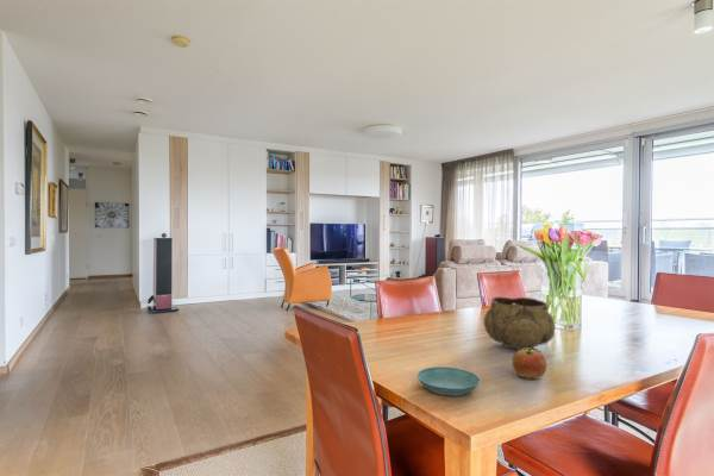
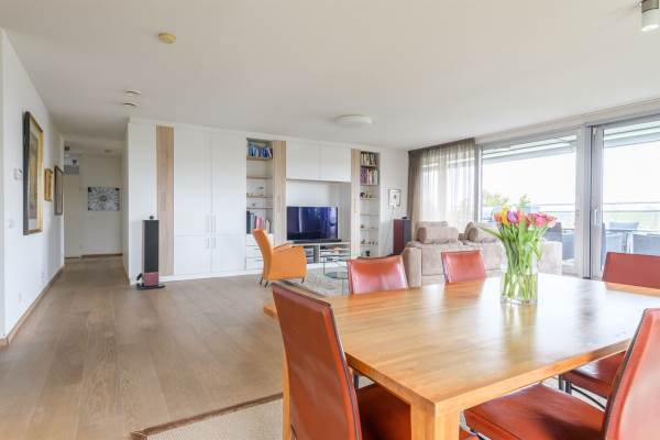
- saucer (447, 382)
- apple (528, 362)
- decorative bowl (518, 322)
